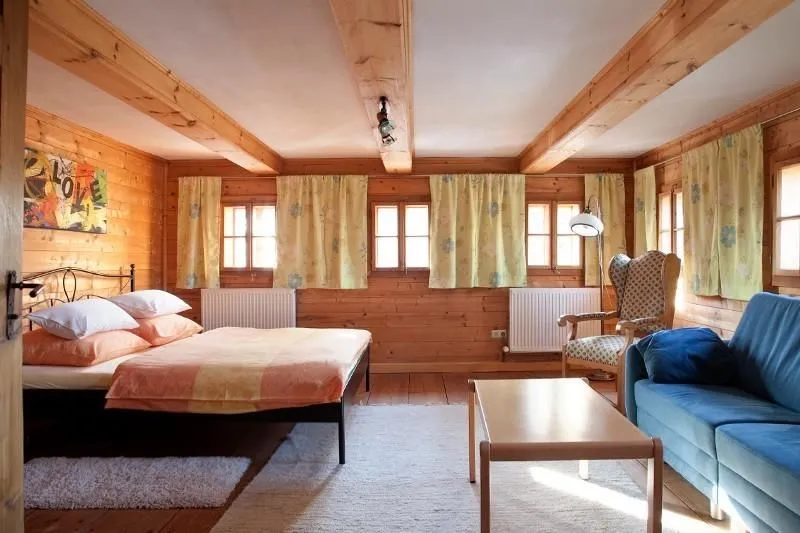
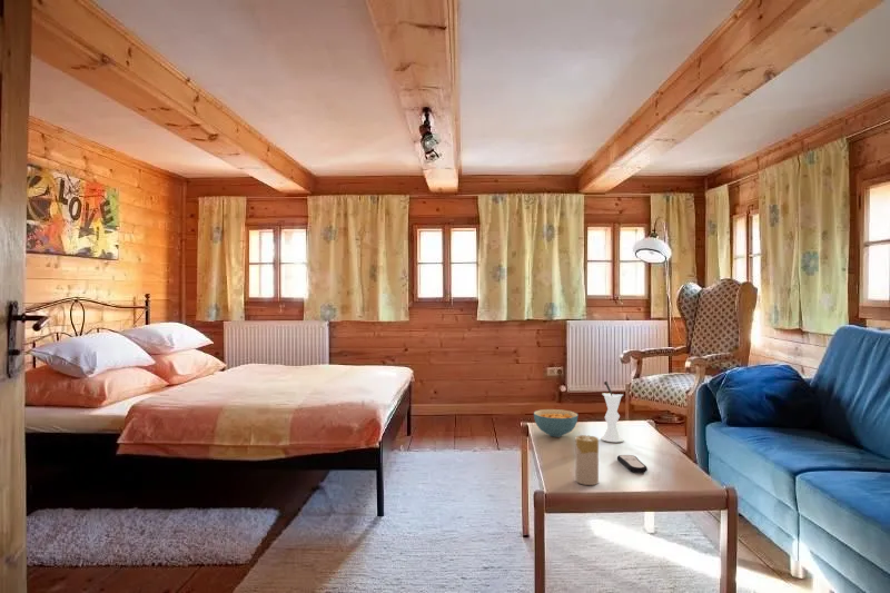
+ candle (586, 459)
+ cereal bowl (555, 424)
+ remote control (632, 463)
+ vase (612, 411)
